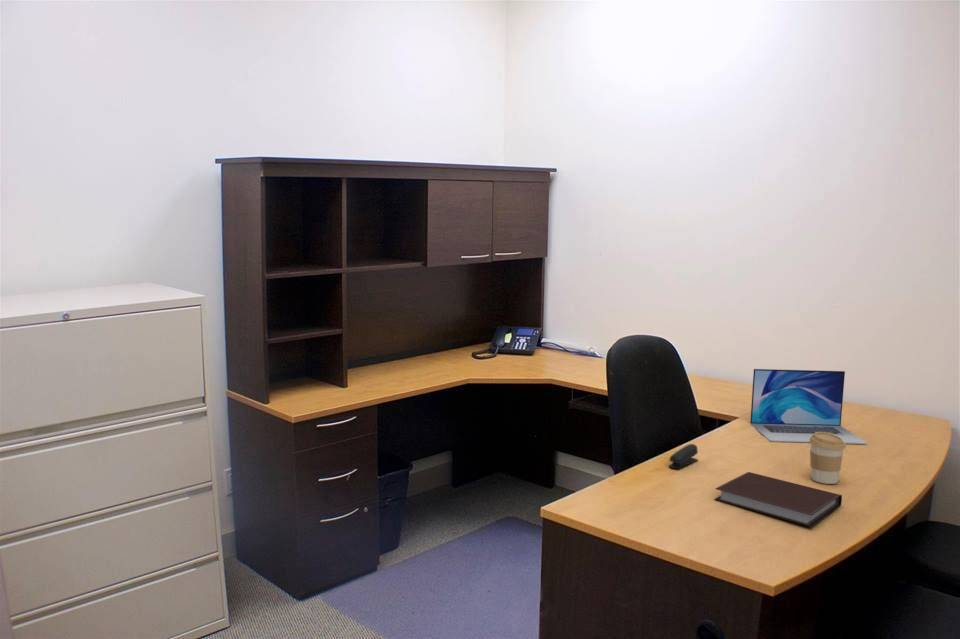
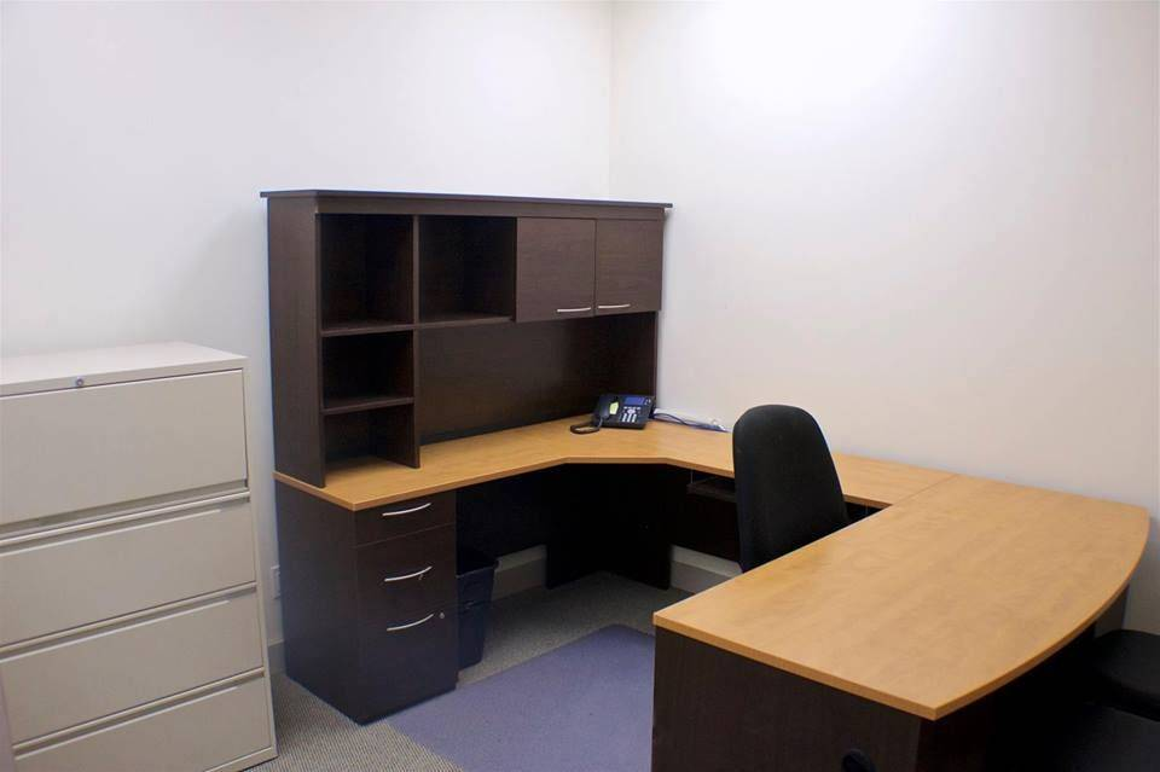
- laptop (808, 405)
- coffee cup (826, 457)
- stapler (683, 455)
- notebook (777, 496)
